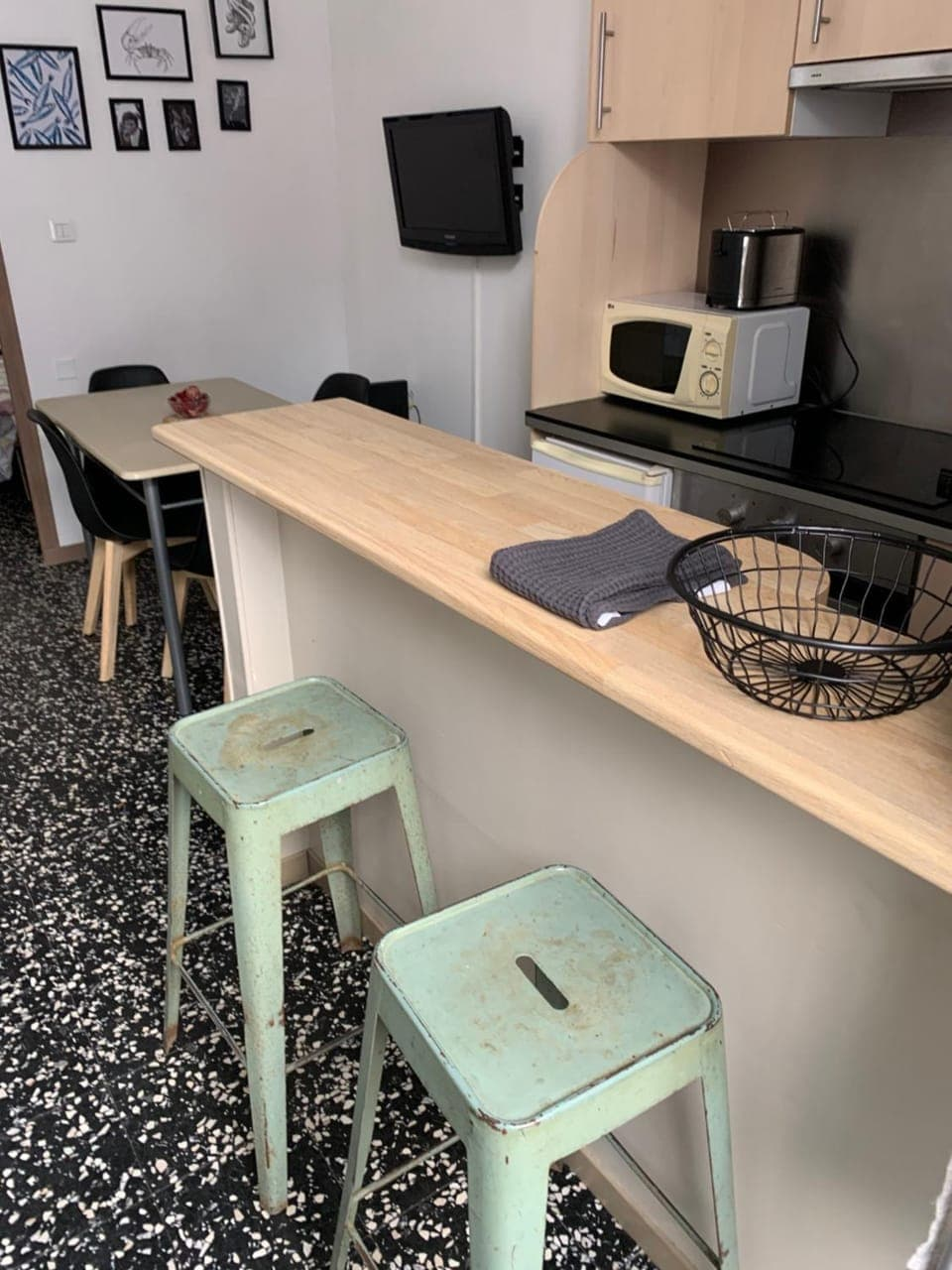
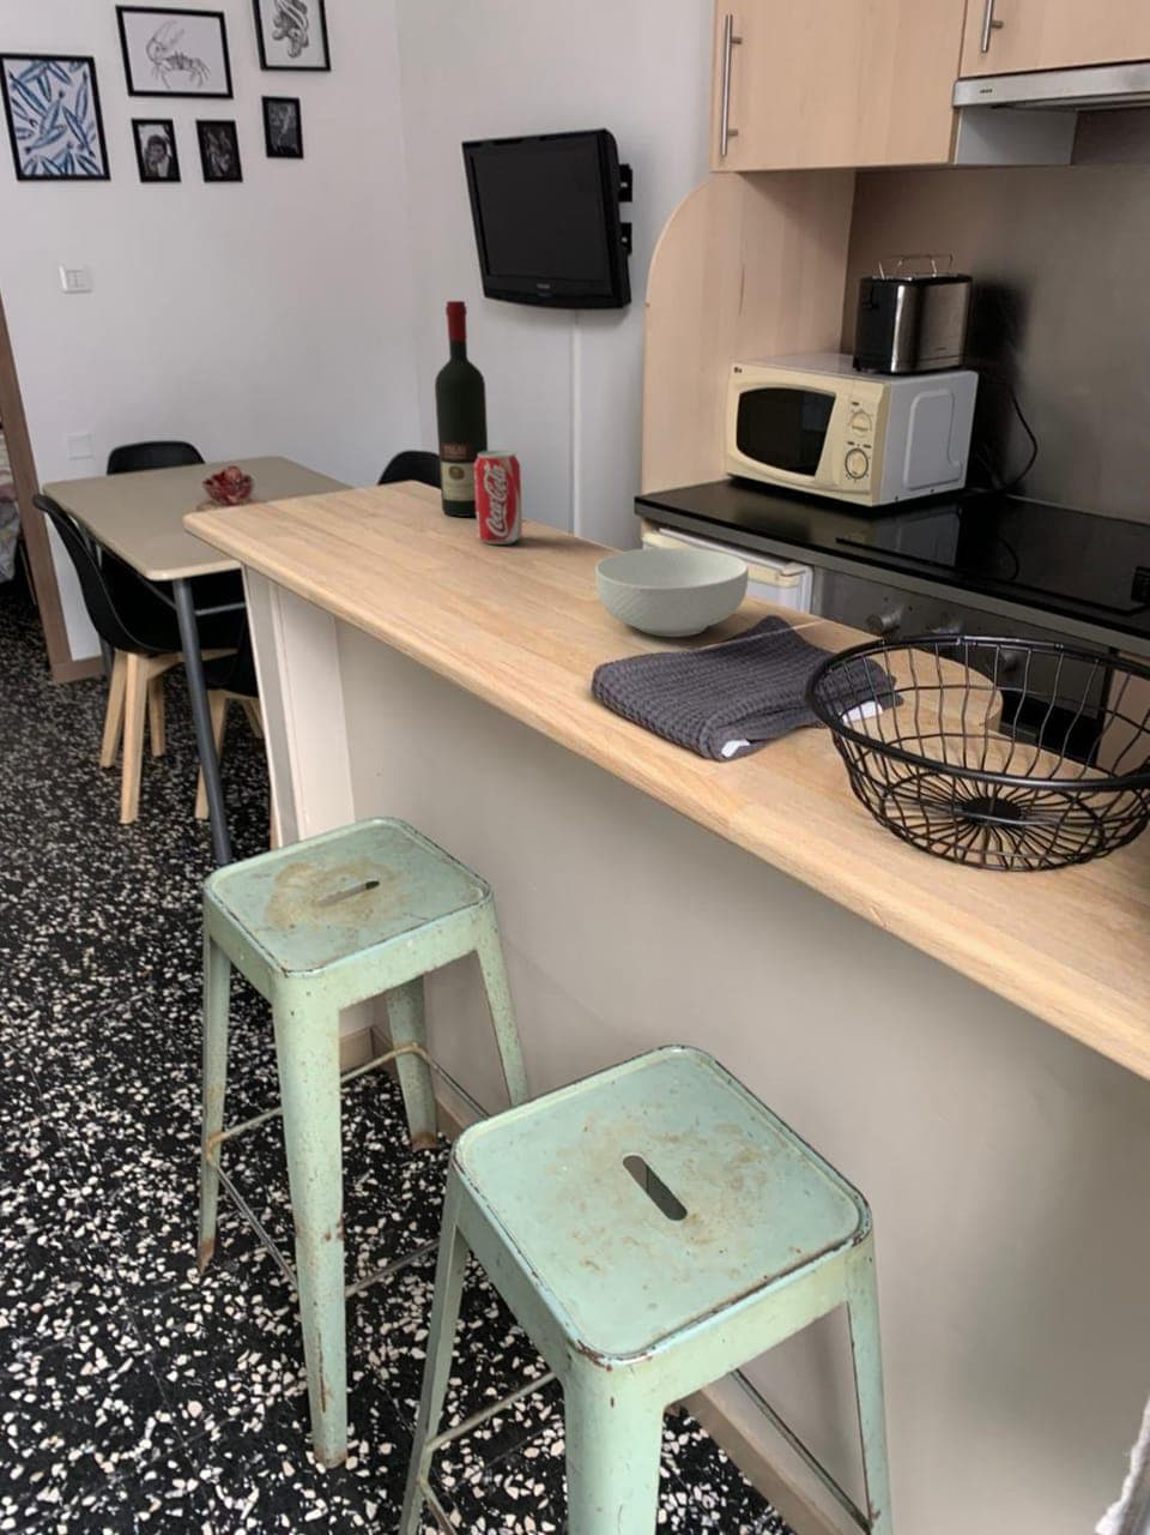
+ beverage can (499, 498)
+ cereal bowl (670, 596)
+ alcohol (461, 410)
